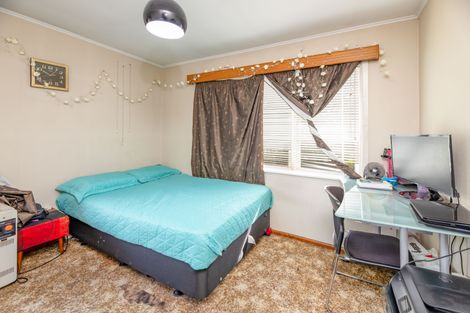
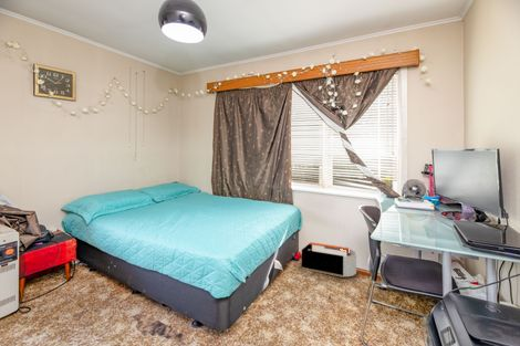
+ storage bin (330, 259)
